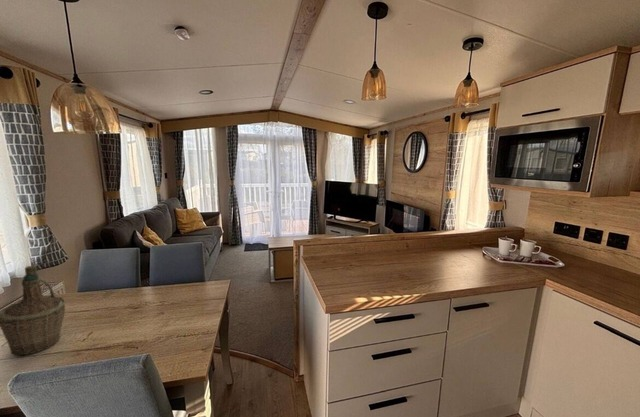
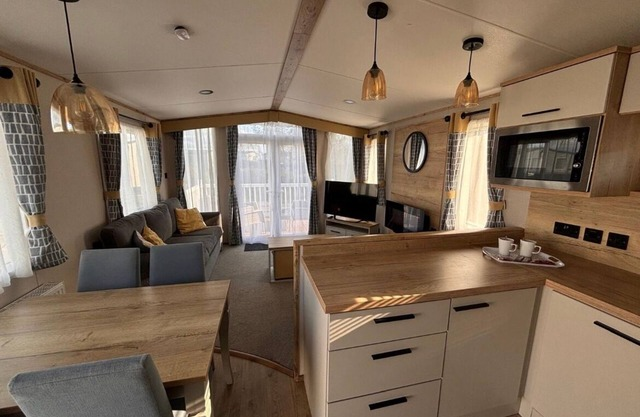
- bottle (33, 306)
